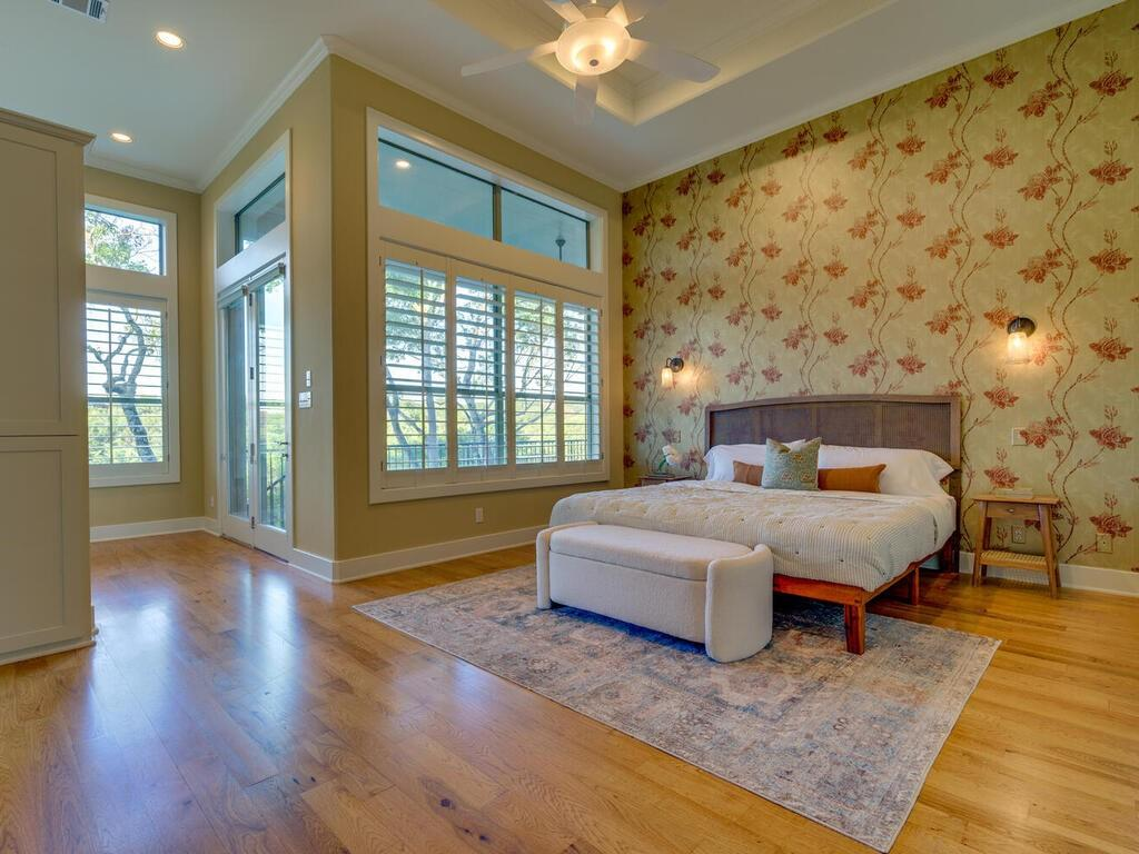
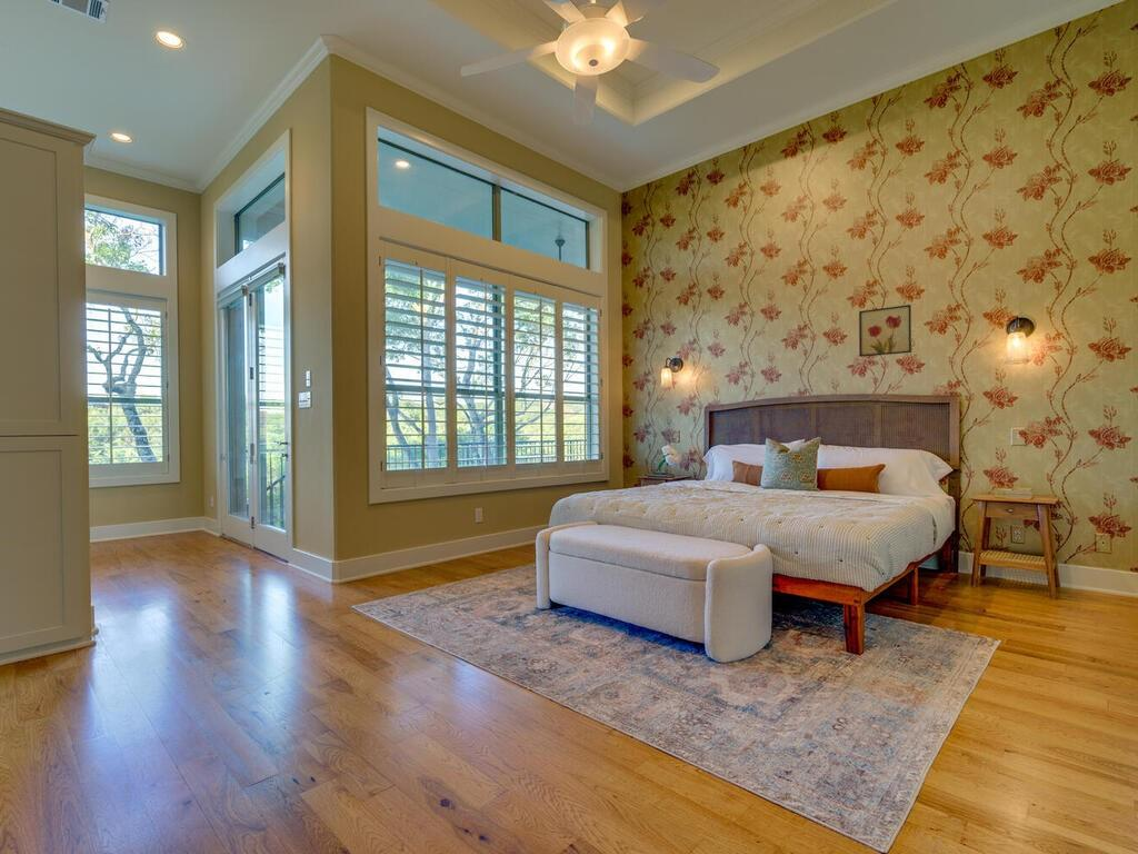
+ wall art (885, 331)
